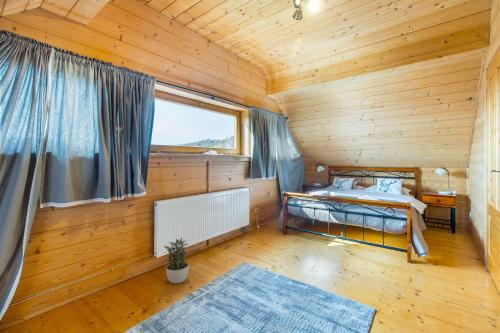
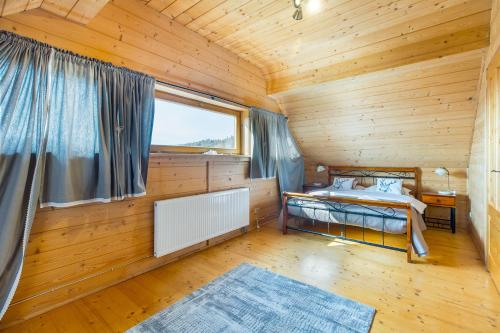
- potted plant (175, 258)
